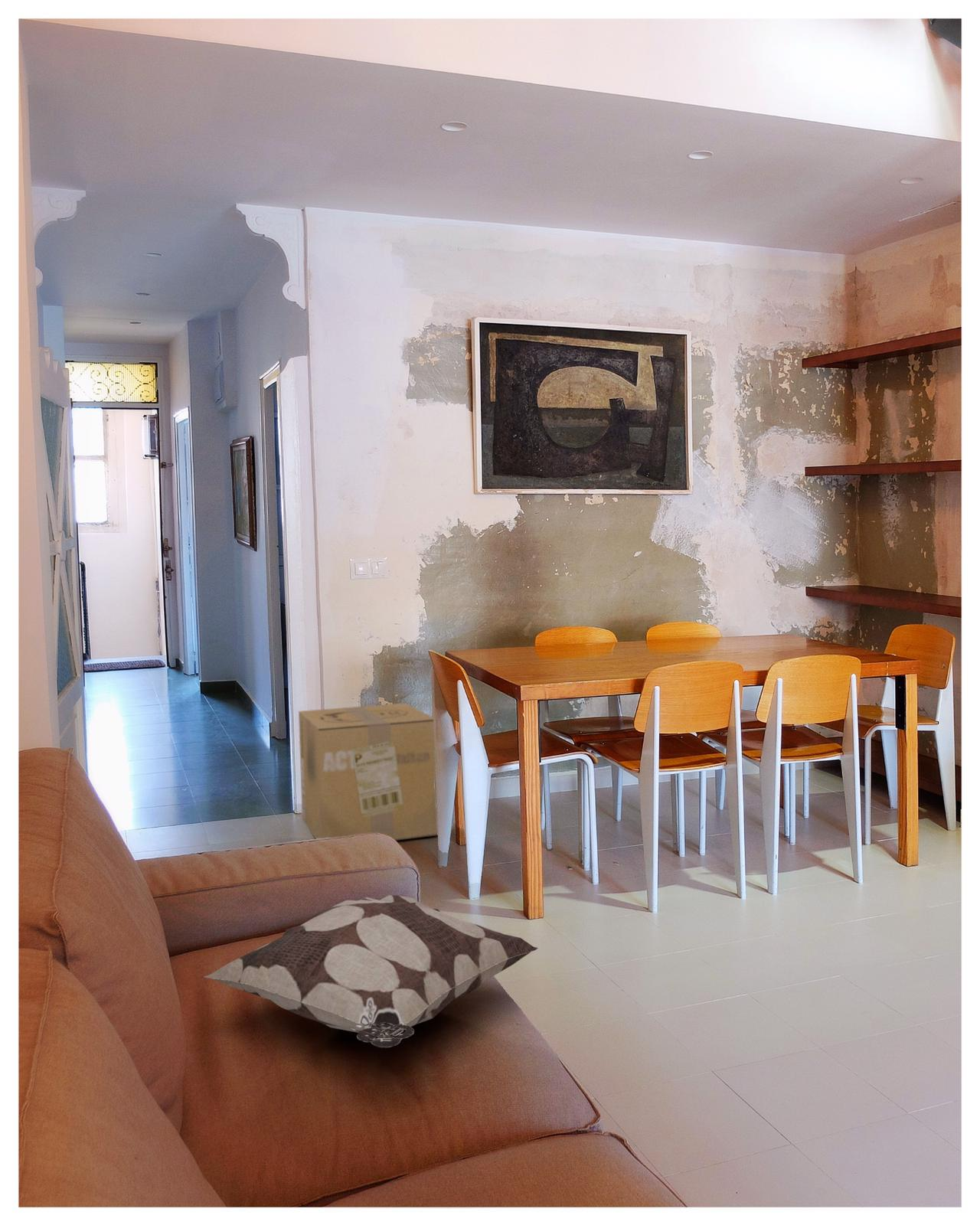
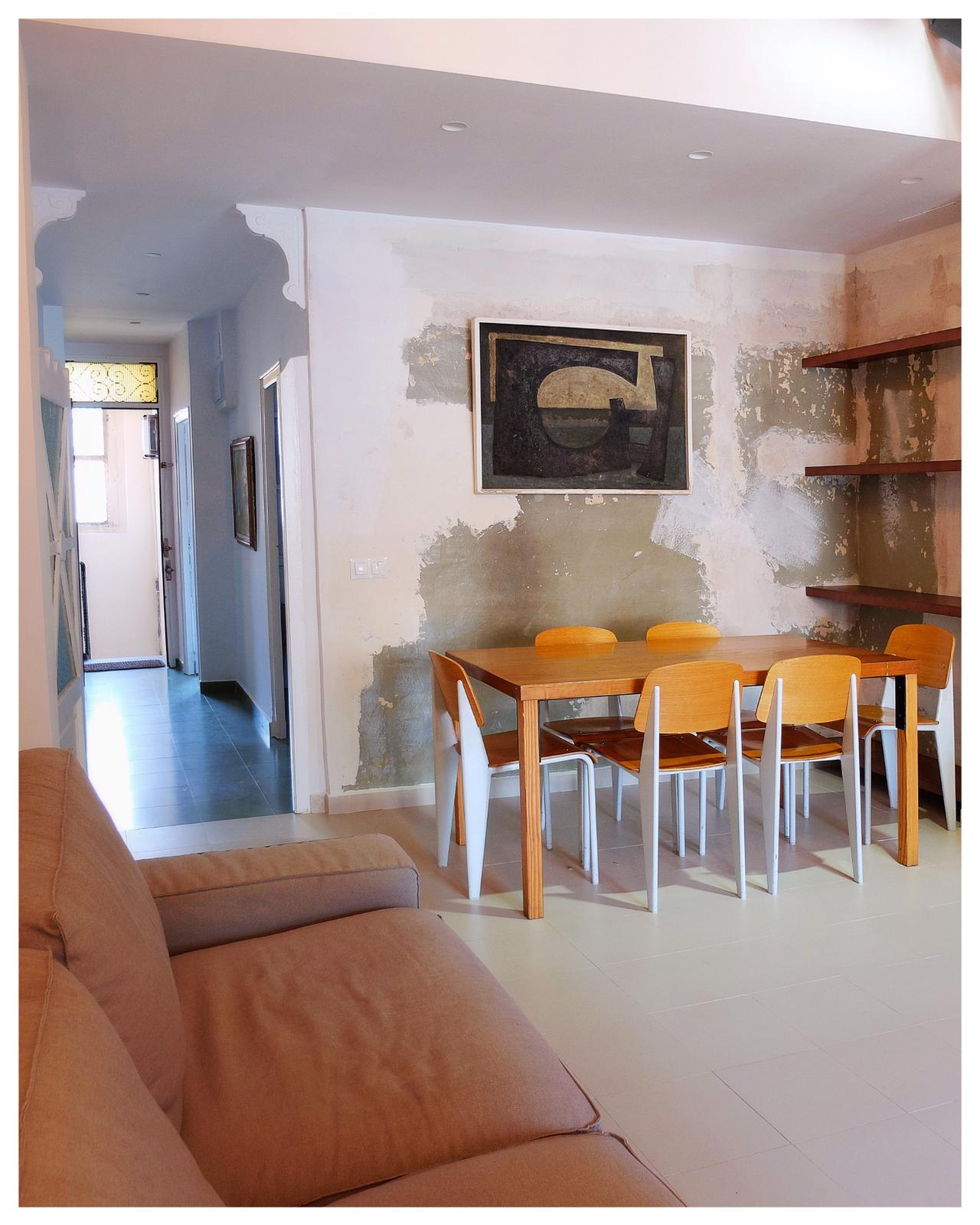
- cardboard box (366, 771)
- decorative pillow (377, 963)
